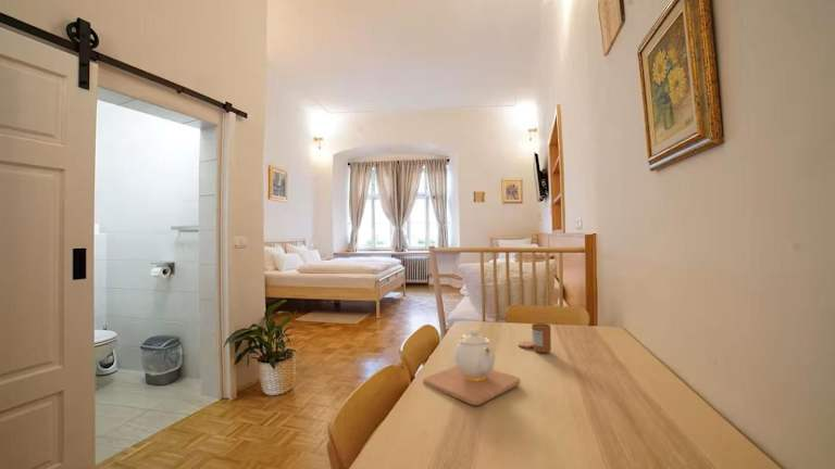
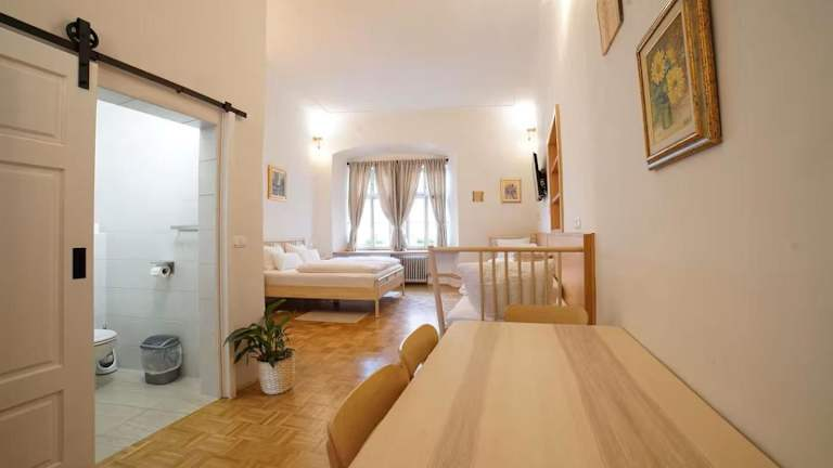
- teapot (470, 356)
- candle (533, 335)
